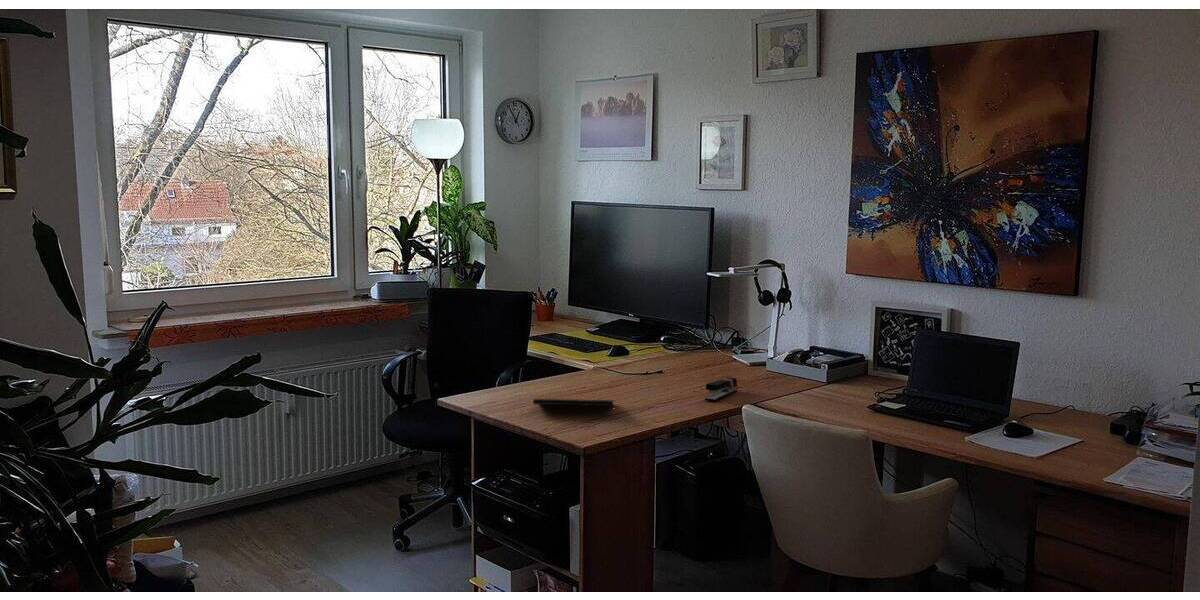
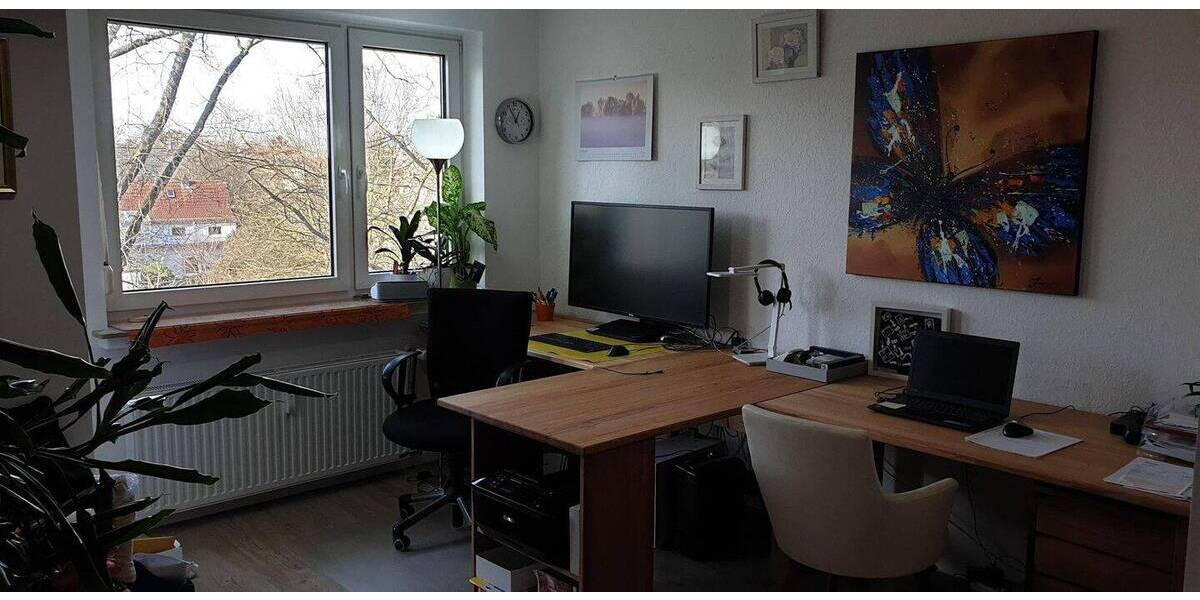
- stapler (721, 387)
- notepad (574, 402)
